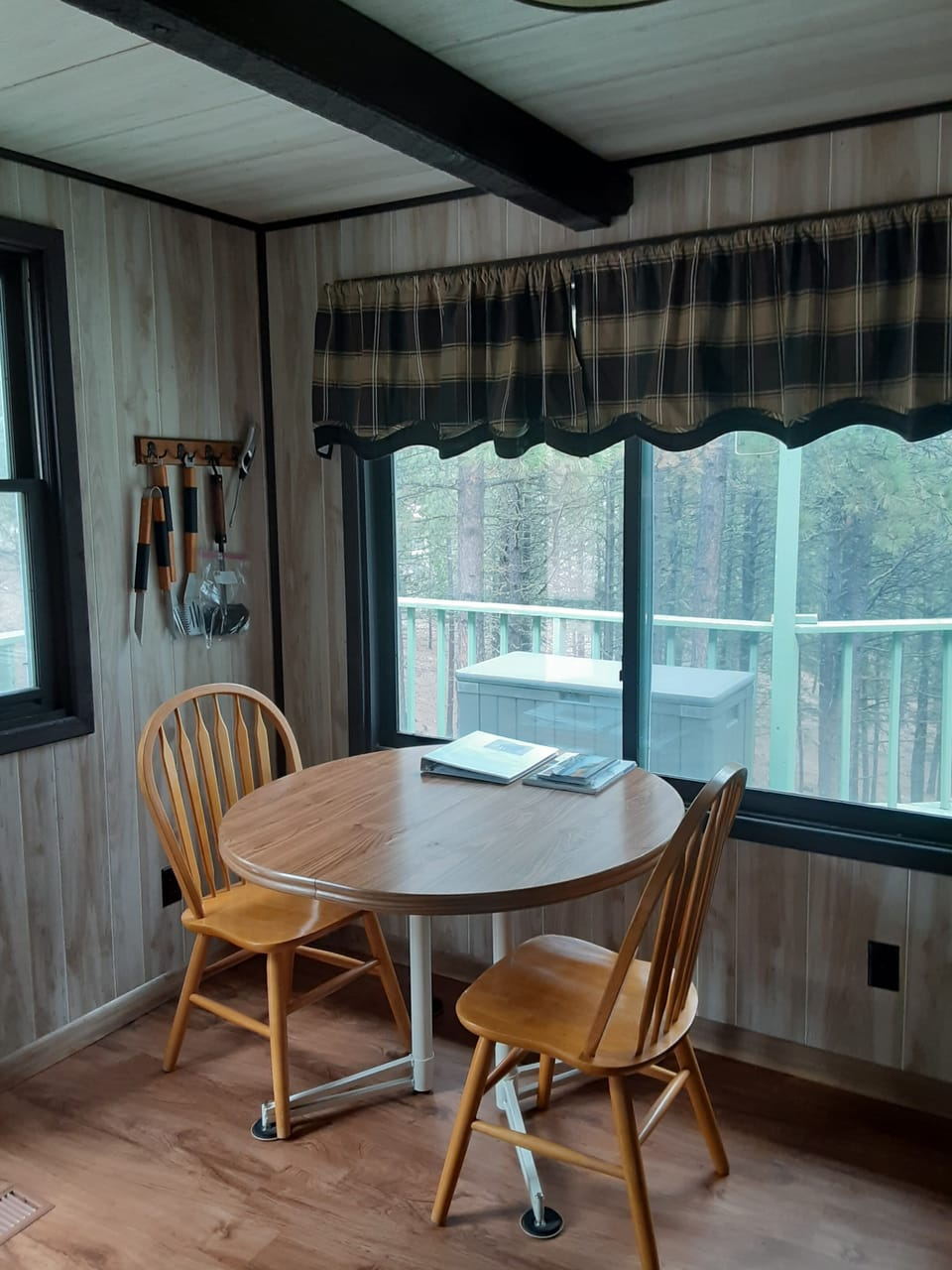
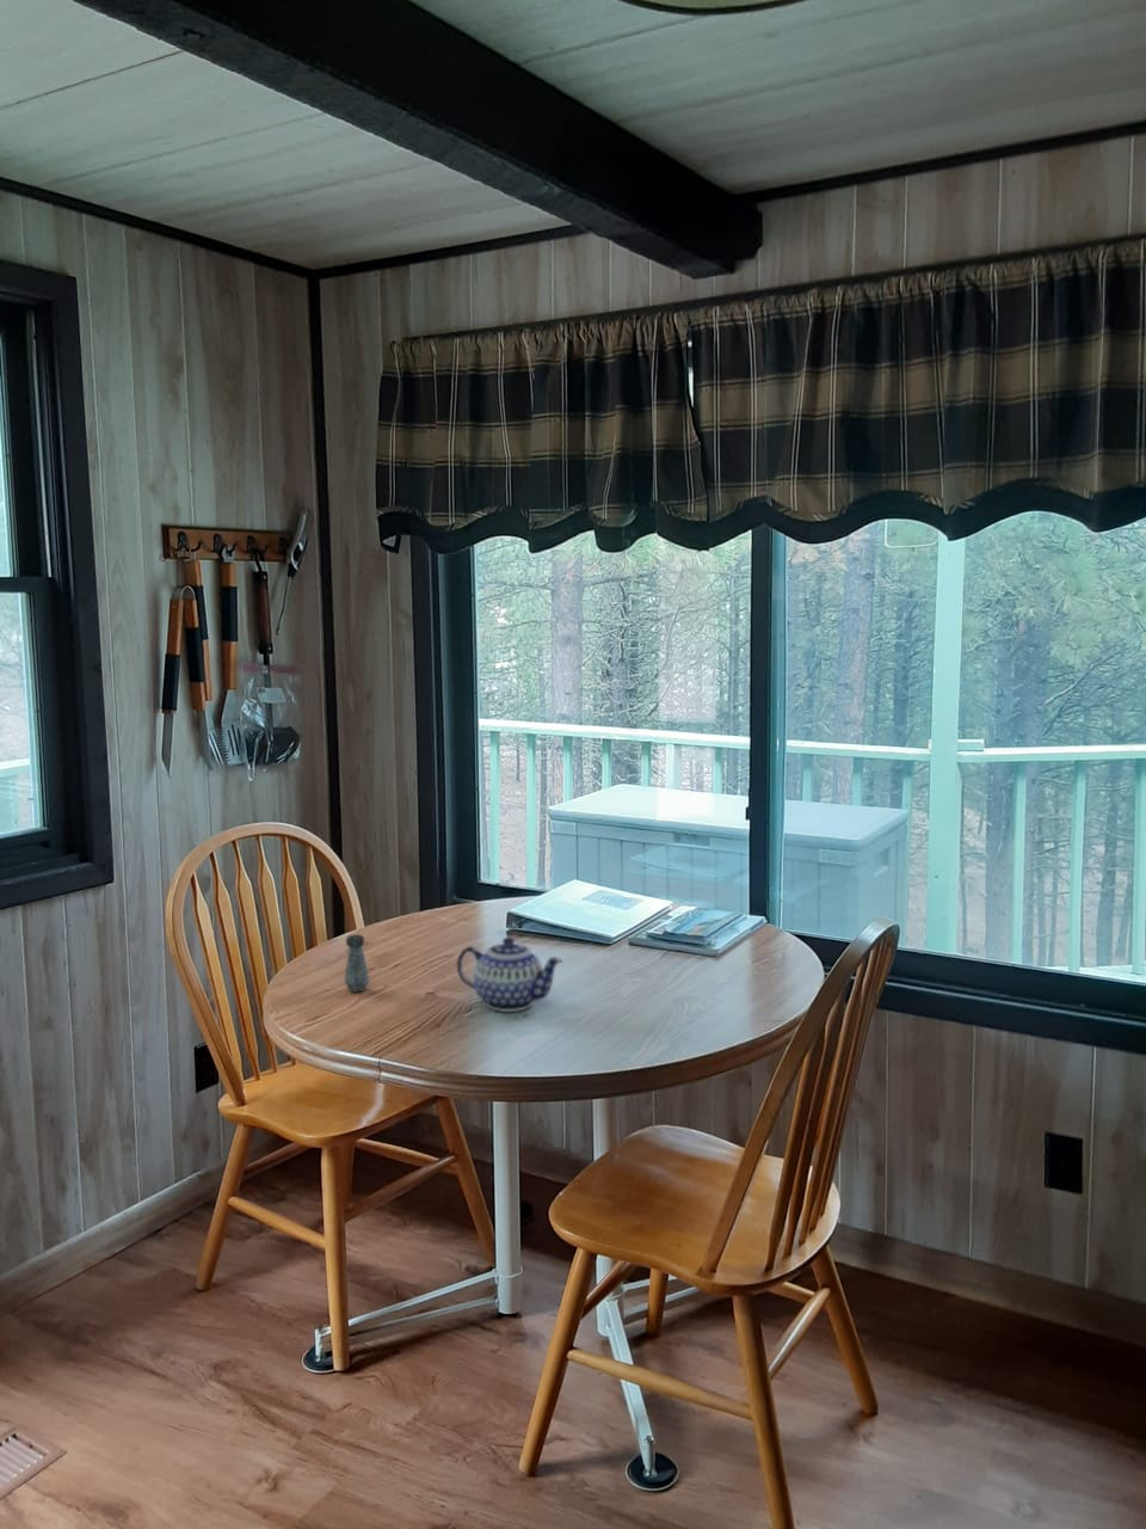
+ salt shaker (356, 962)
+ teapot (508, 972)
